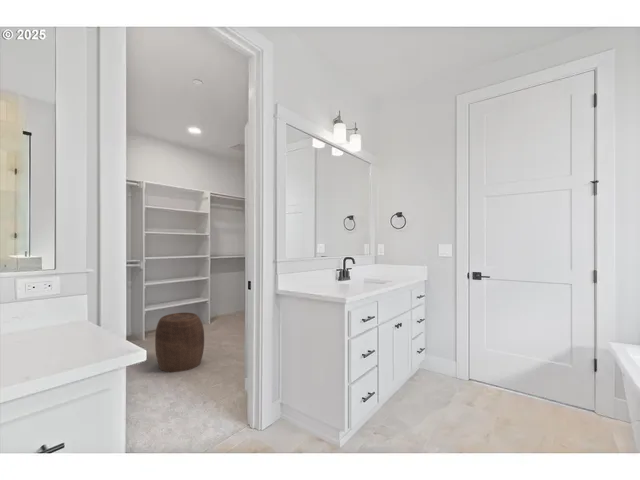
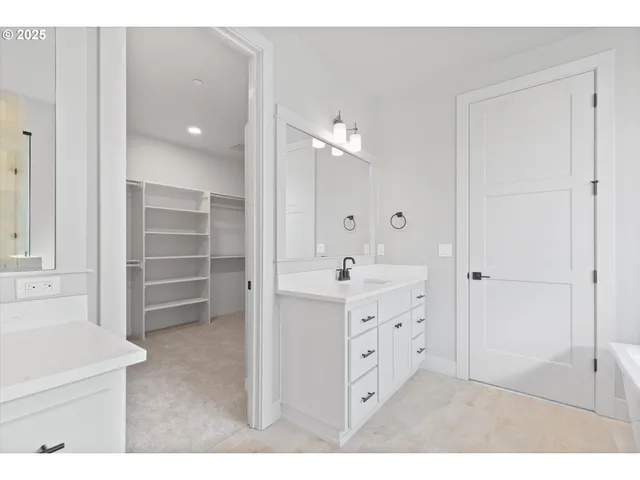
- stool (180, 340)
